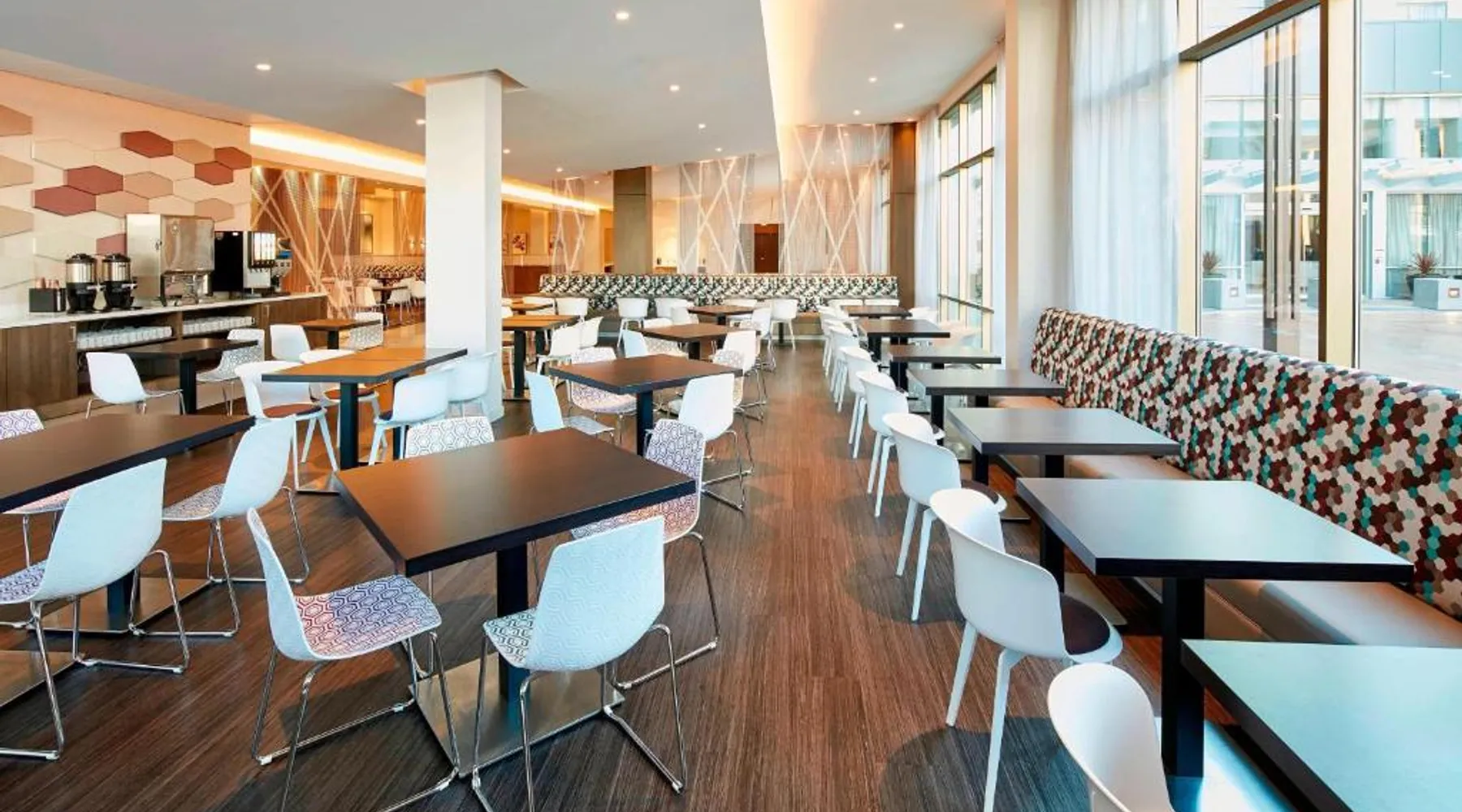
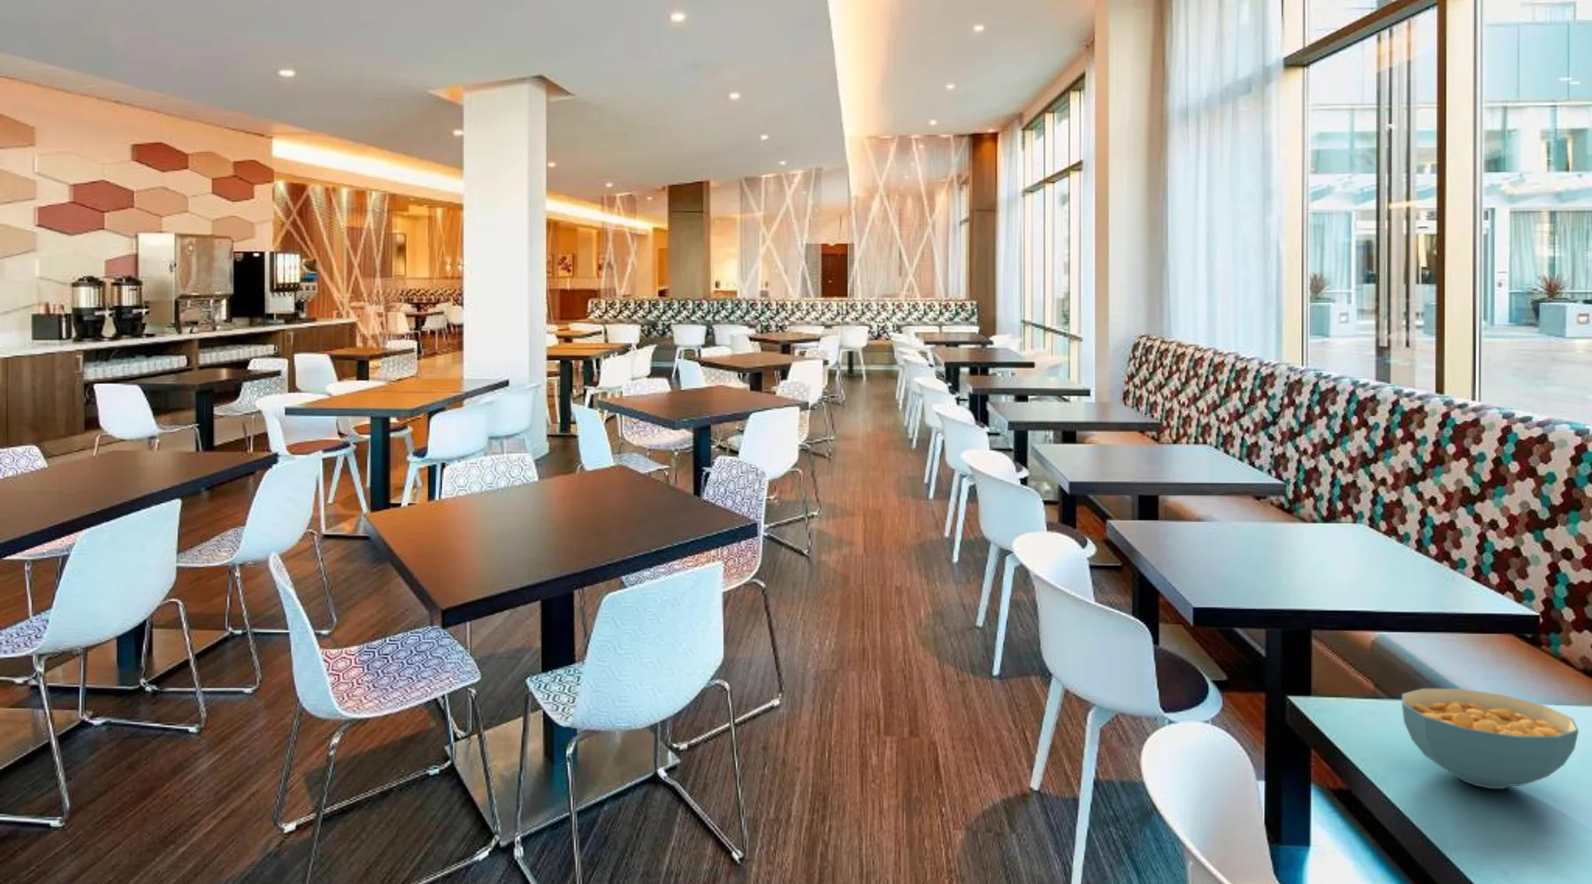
+ cereal bowl (1483, 746)
